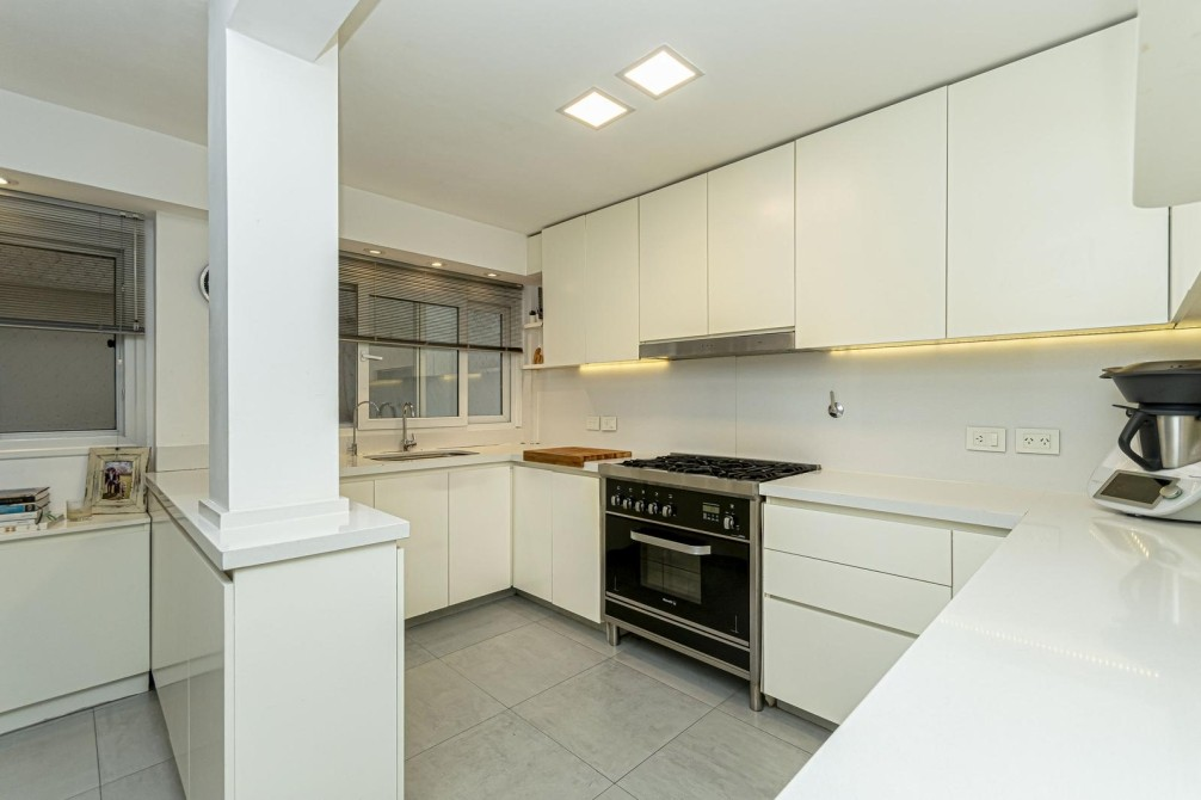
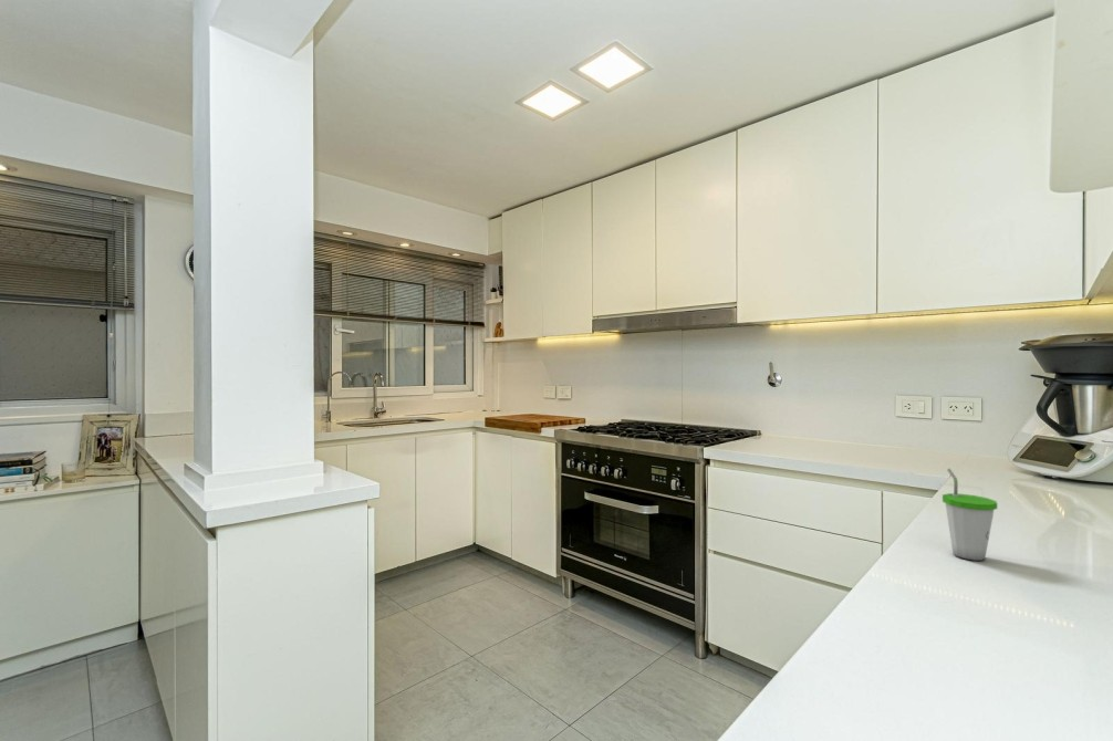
+ cup (968, 514)
